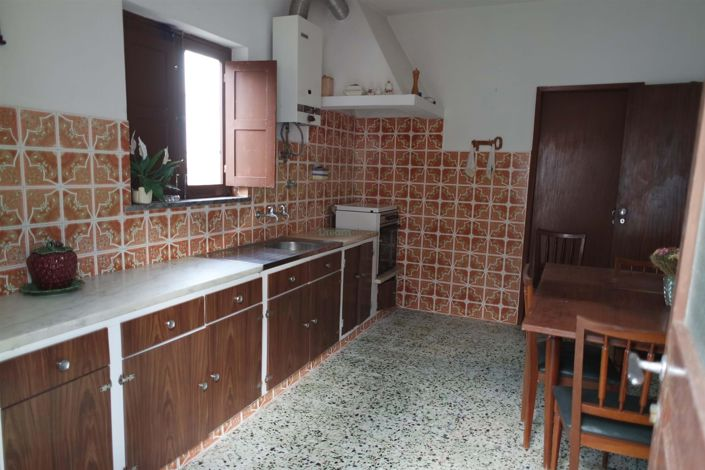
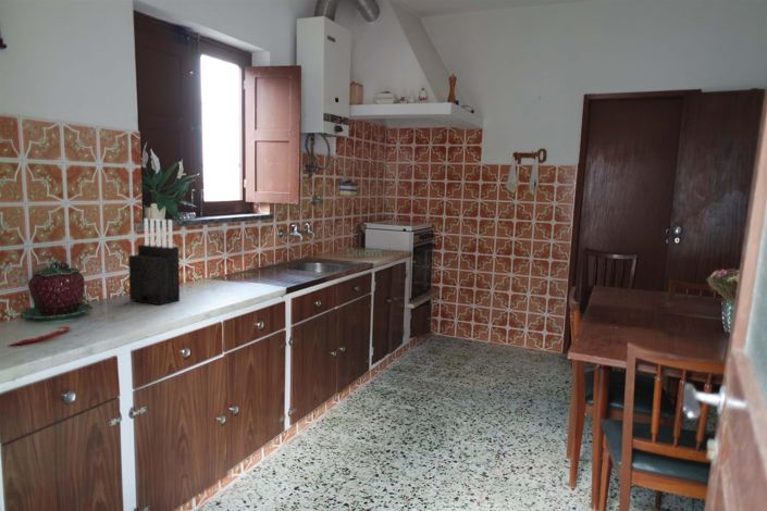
+ knife block (151, 260)
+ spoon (48, 334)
